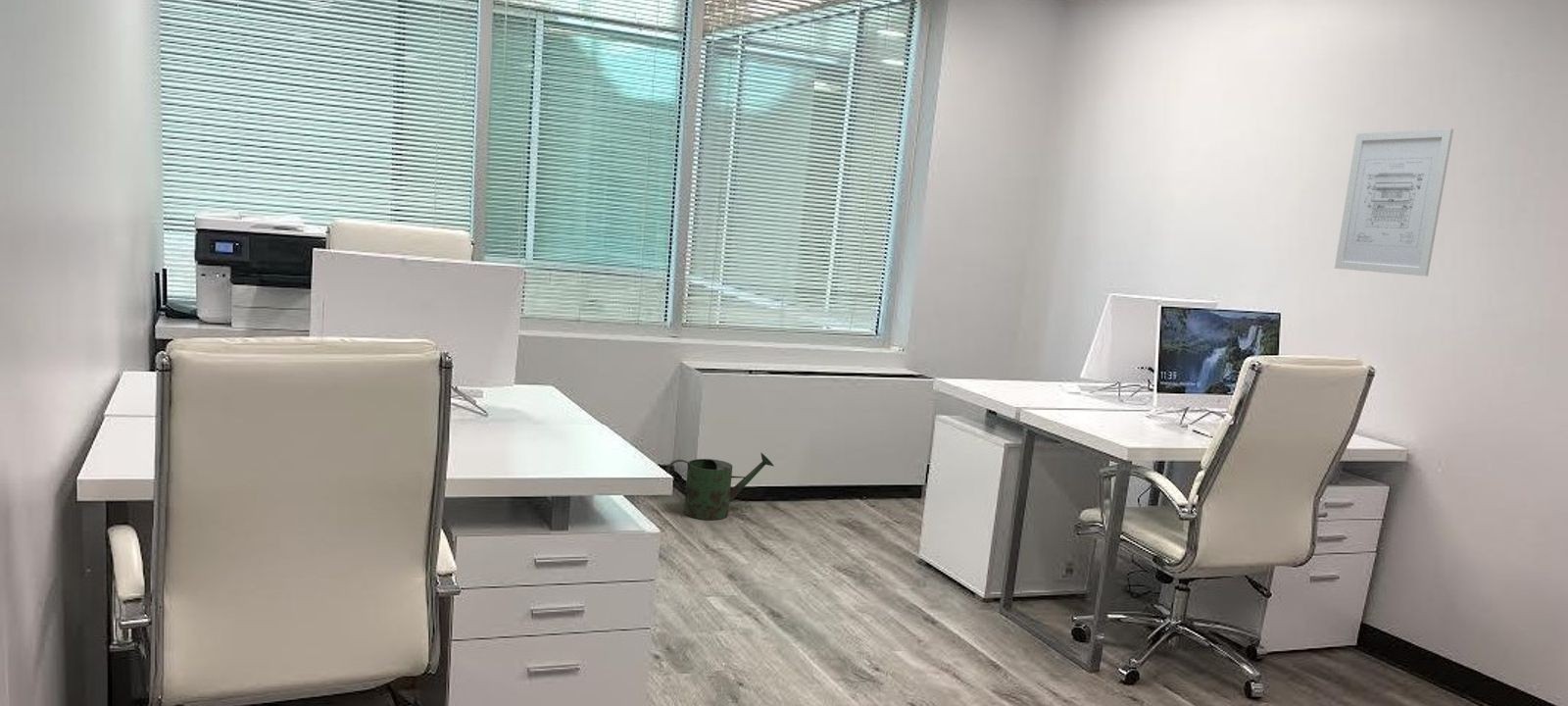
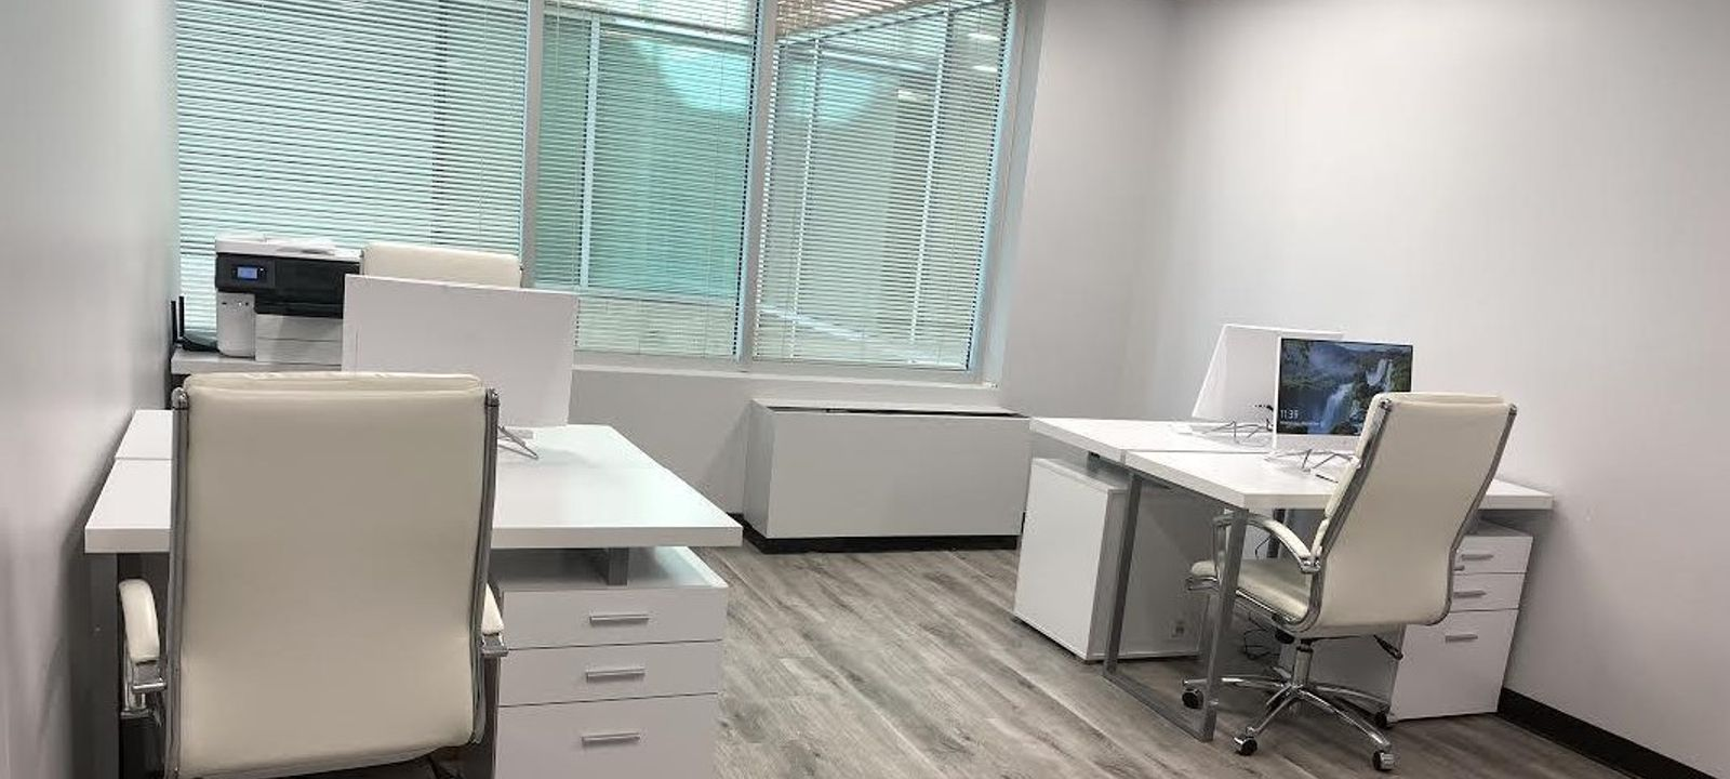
- wall art (1391, 202)
- watering can (719, 482)
